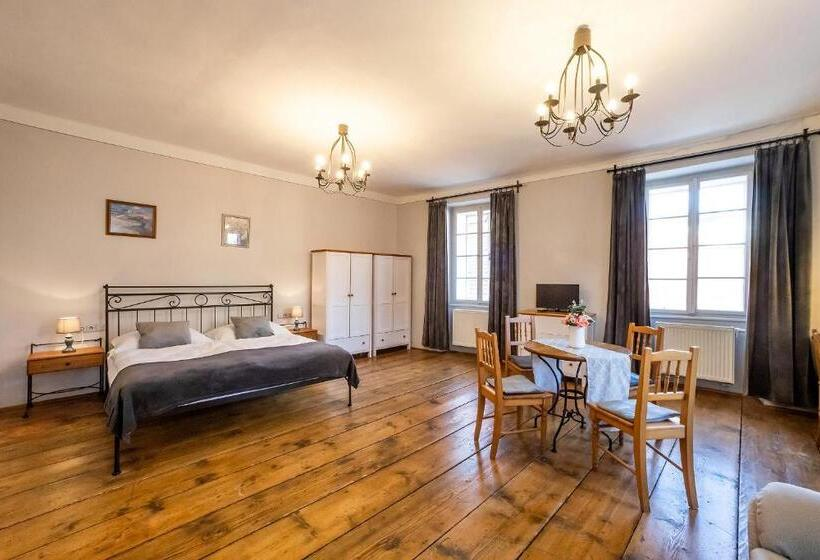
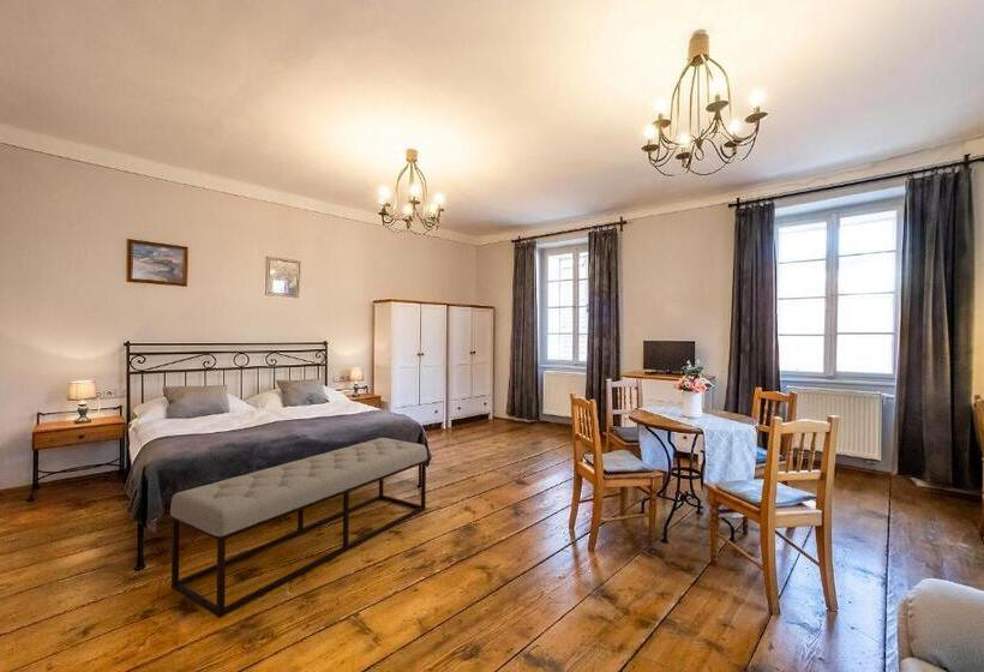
+ bench (322, 502)
